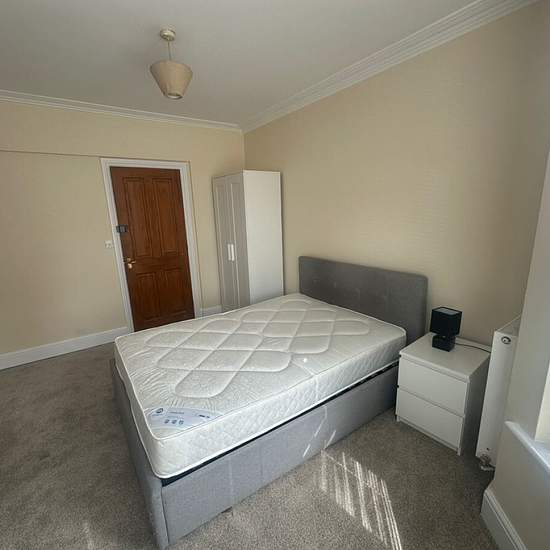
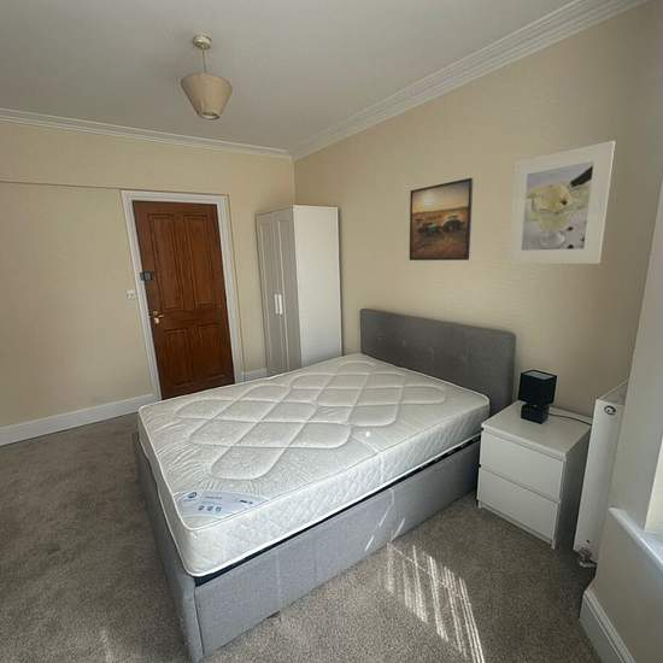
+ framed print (438, 223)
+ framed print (555, 210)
